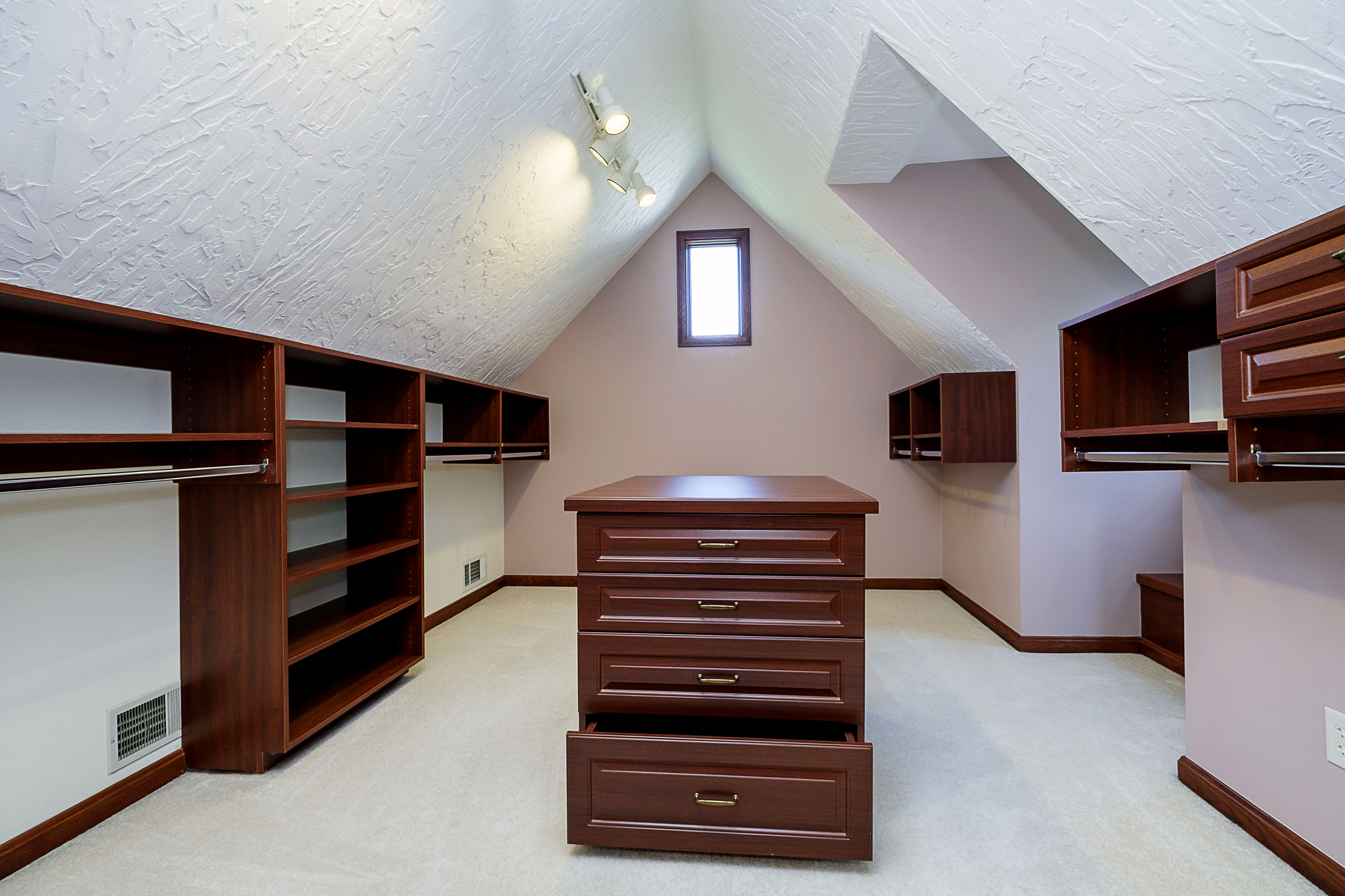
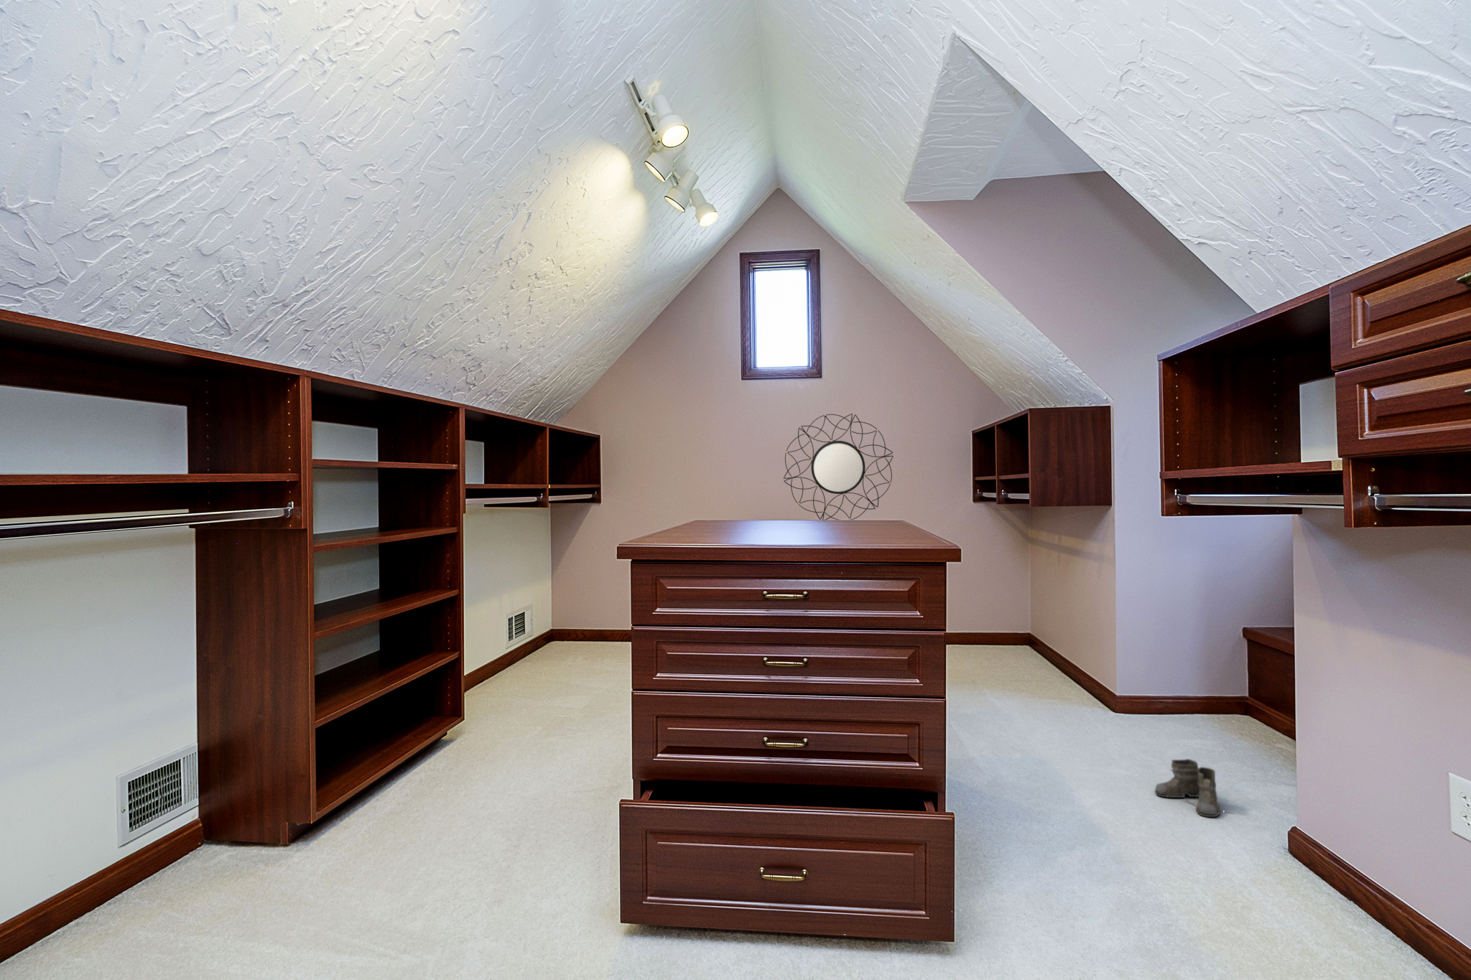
+ boots (1190, 783)
+ home mirror (838, 467)
